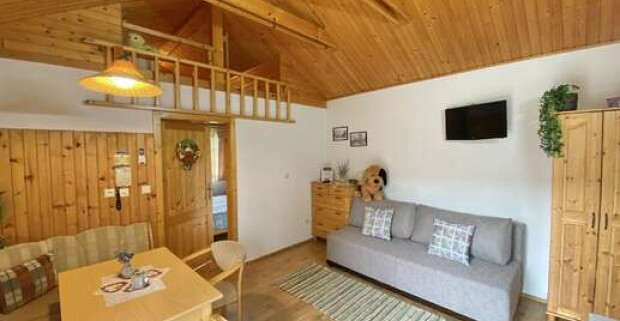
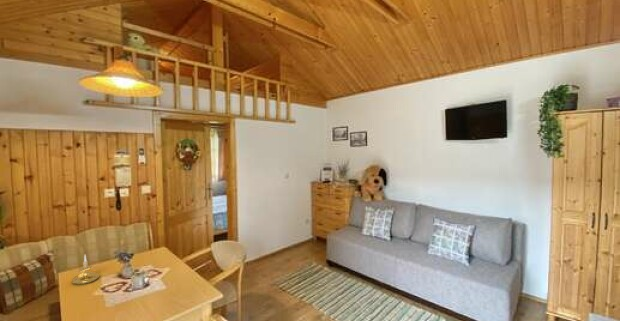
+ candle holder (84, 266)
